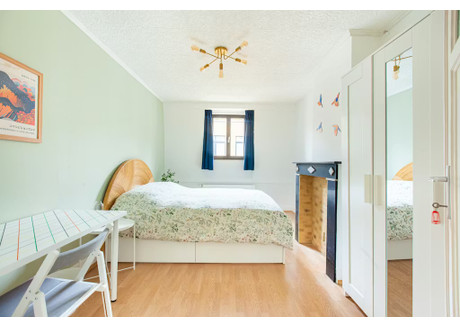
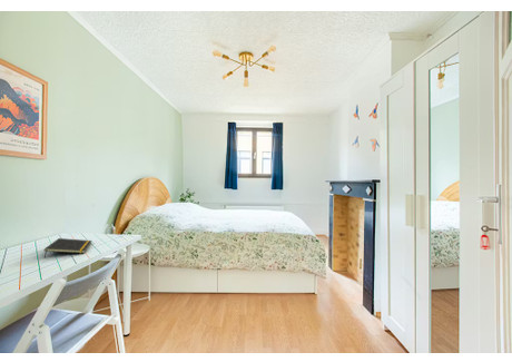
+ notepad (70, 245)
